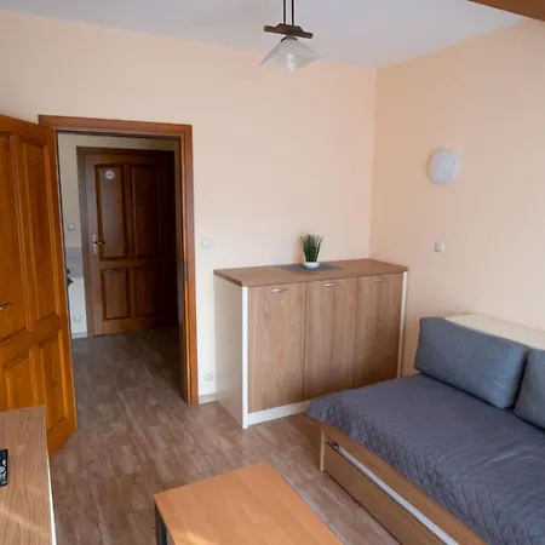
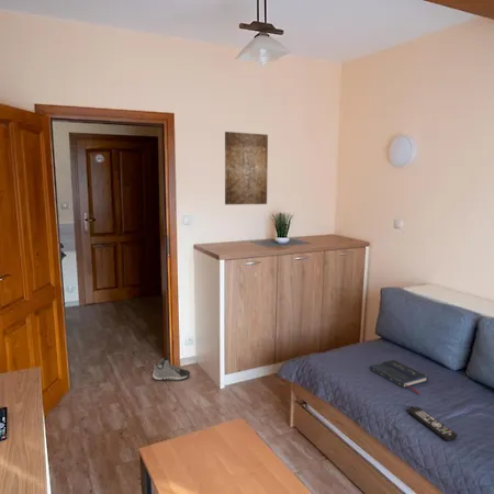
+ book (404, 375)
+ sneaker (171, 368)
+ wall art (246, 169)
+ remote control (430, 423)
